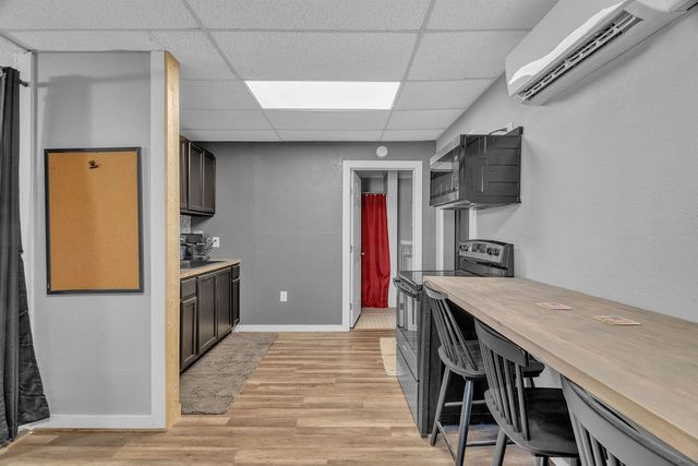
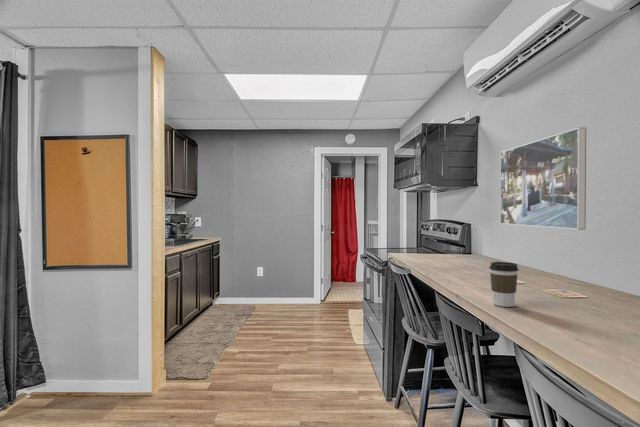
+ coffee cup (503, 283)
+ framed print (535, 184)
